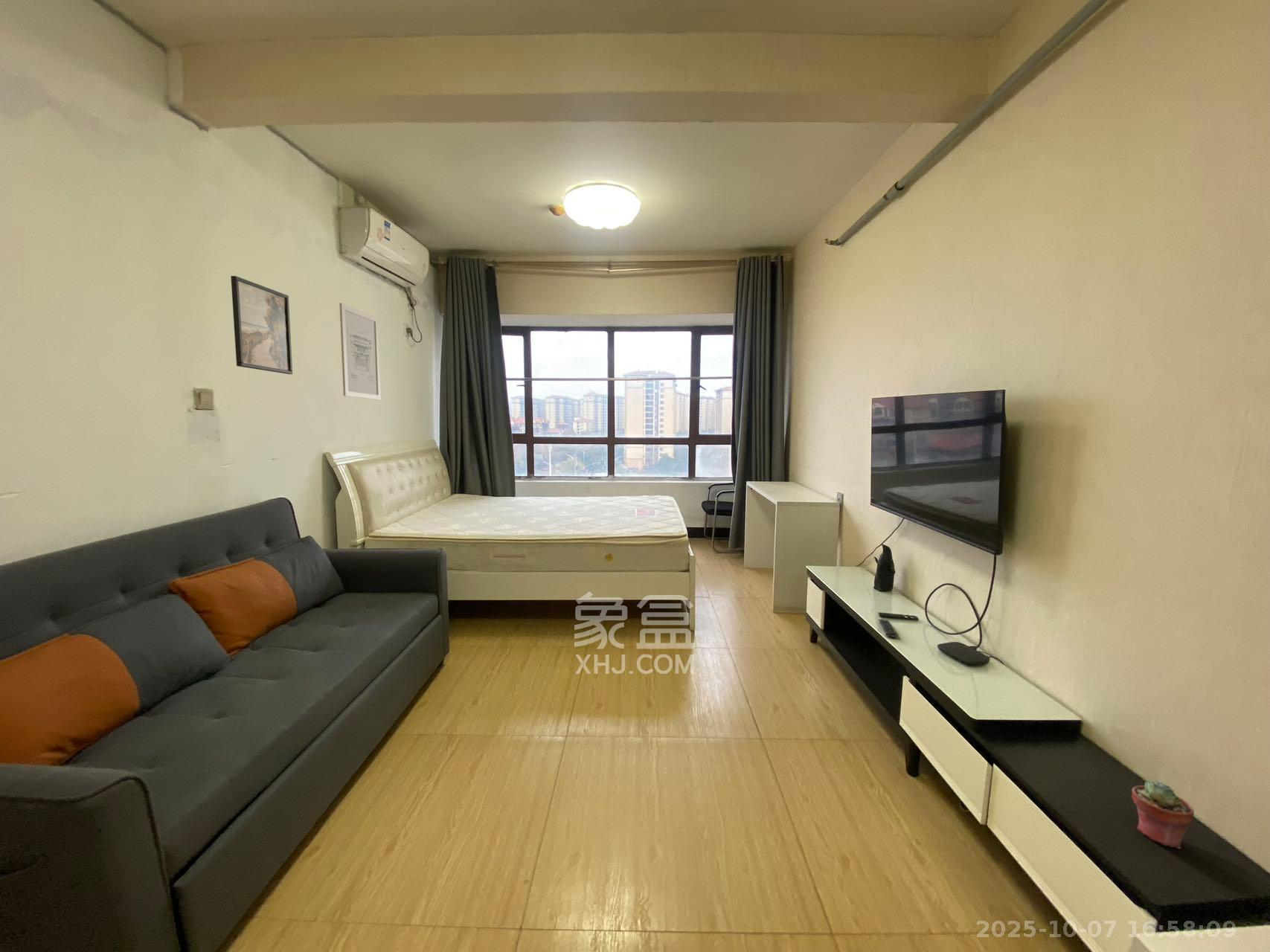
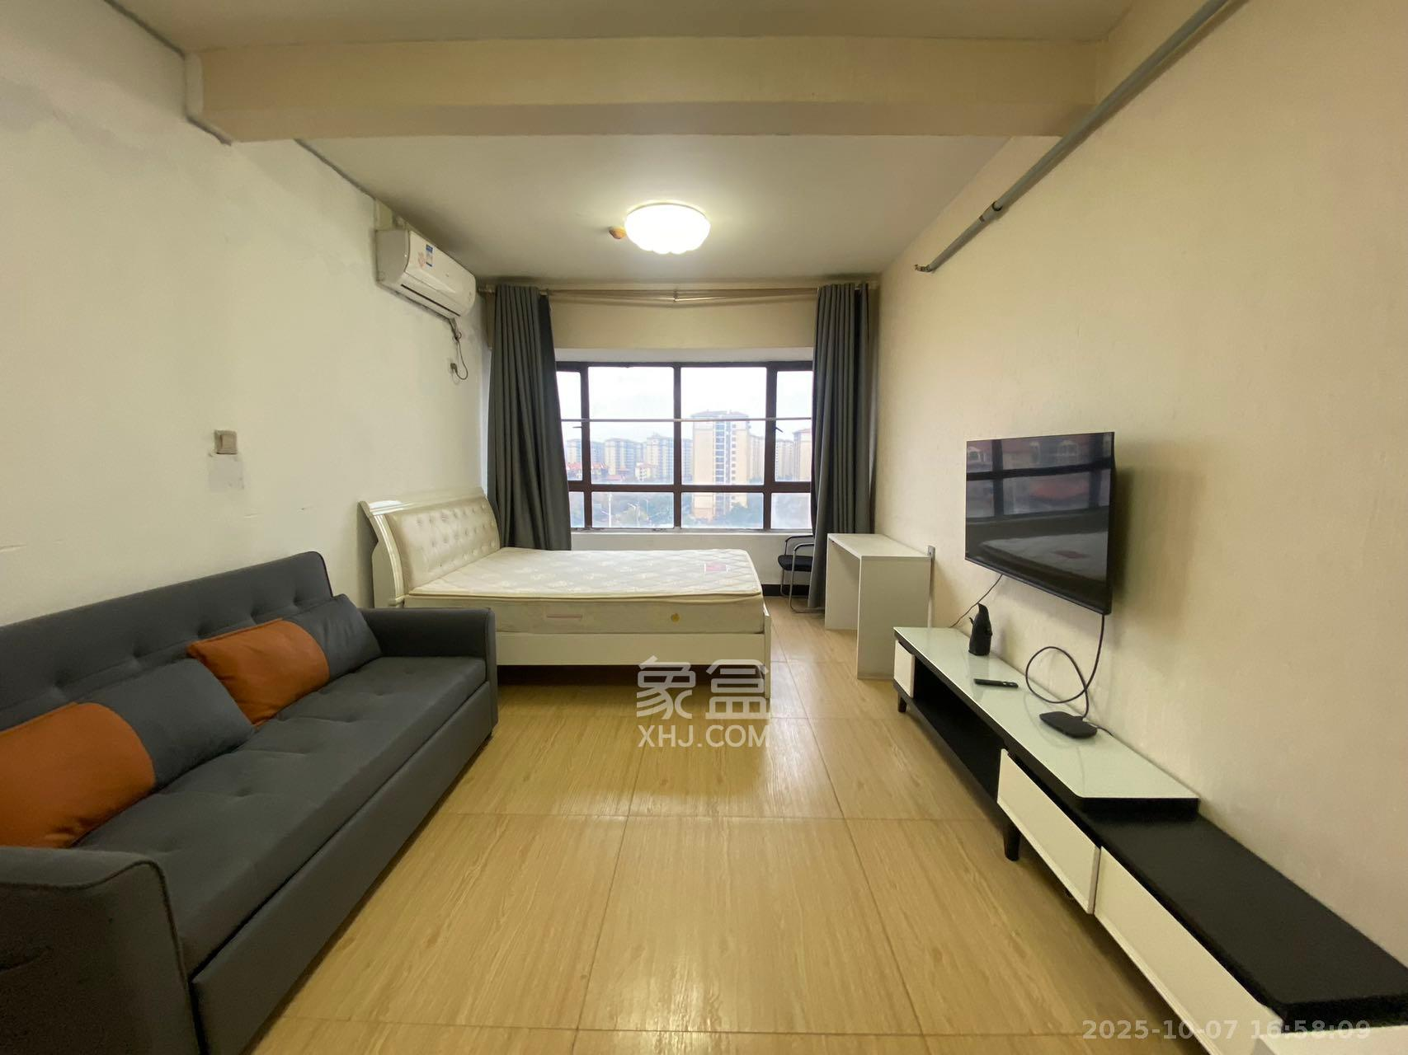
- remote control (886, 626)
- potted succulent (1161, 810)
- wall art (362, 355)
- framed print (263, 328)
